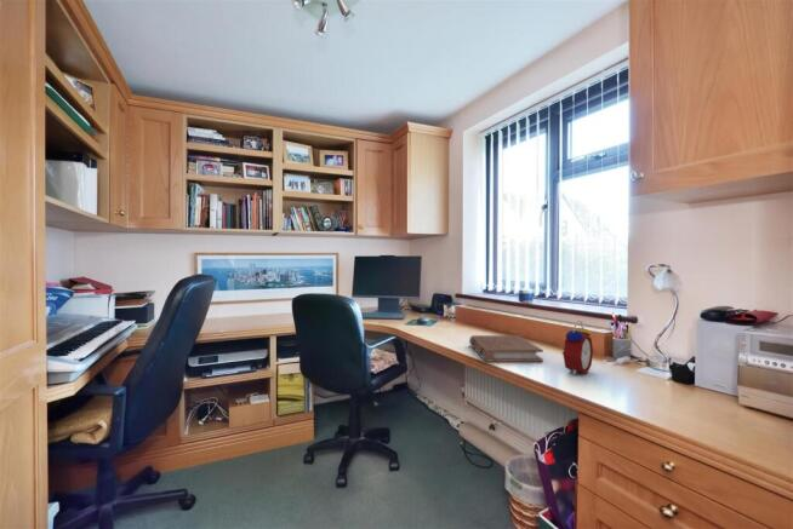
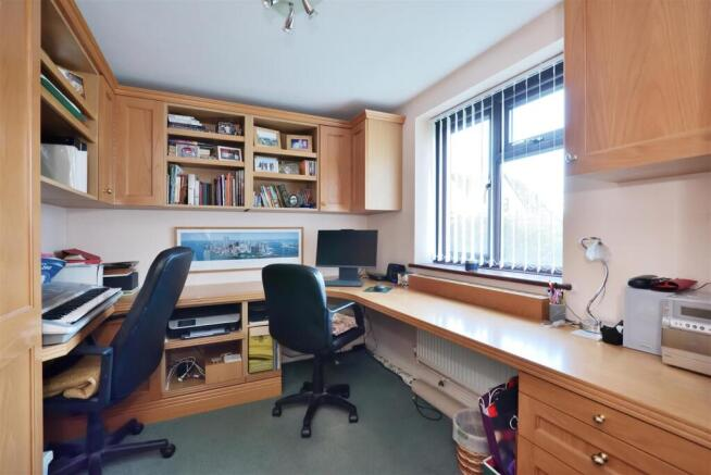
- alarm clock (575, 345)
- book (502, 346)
